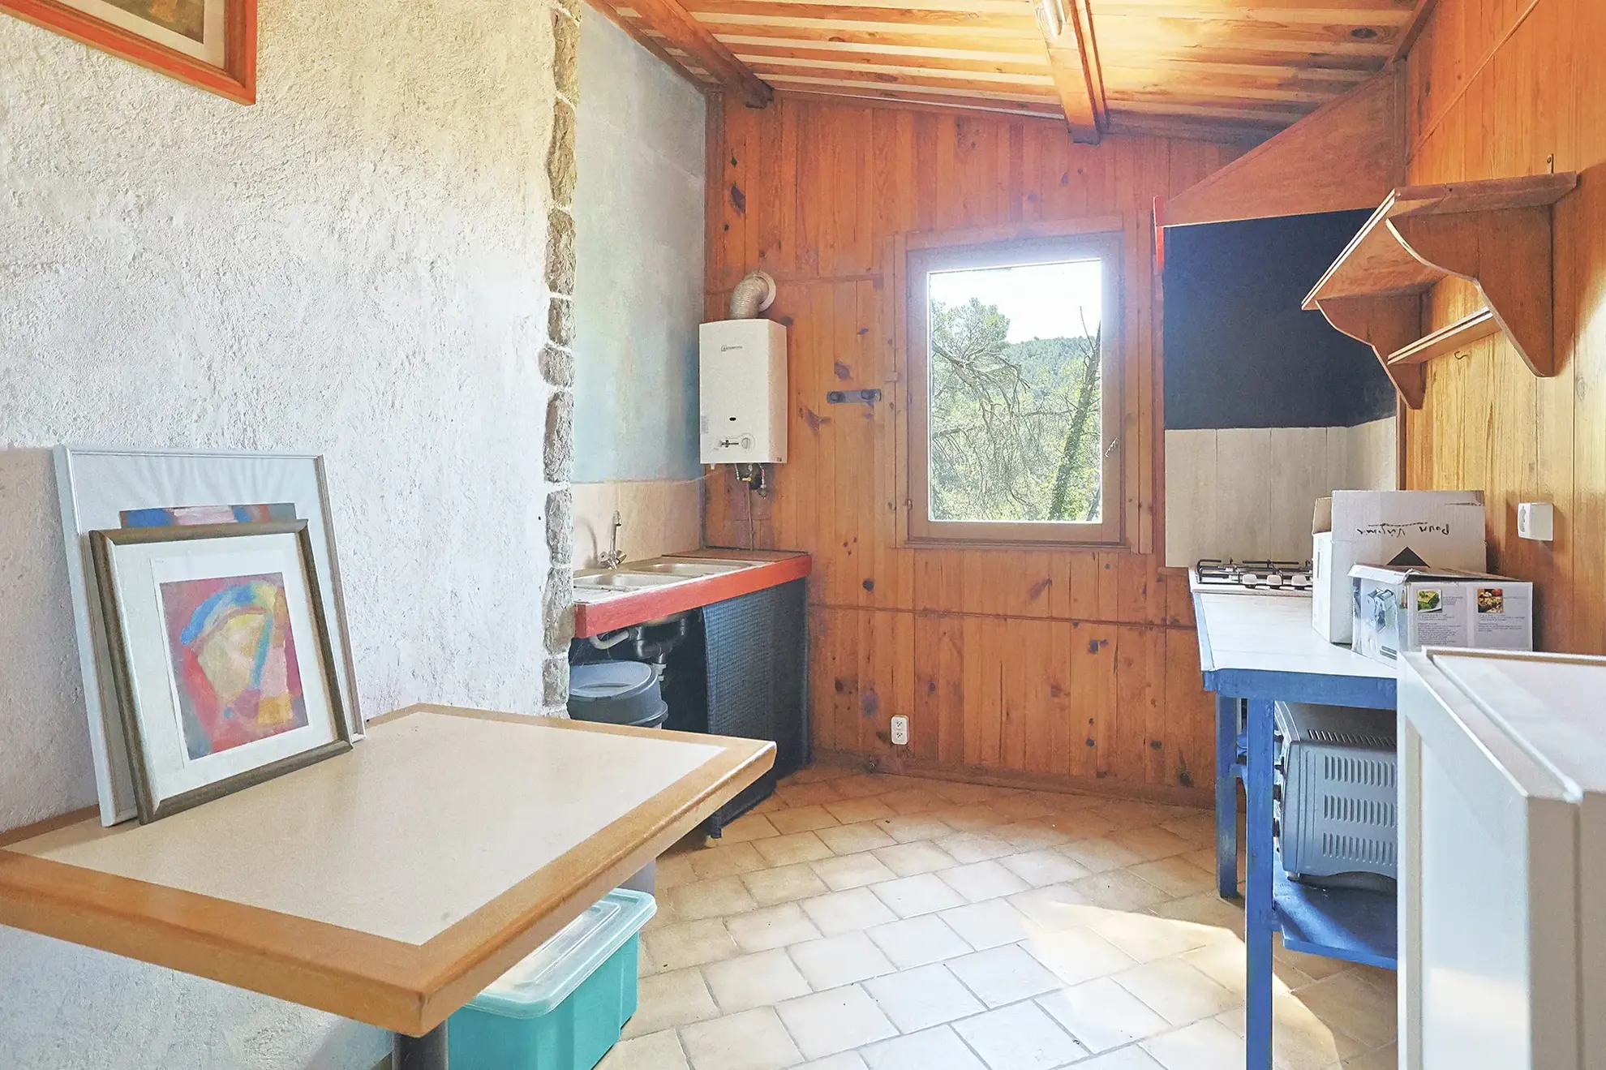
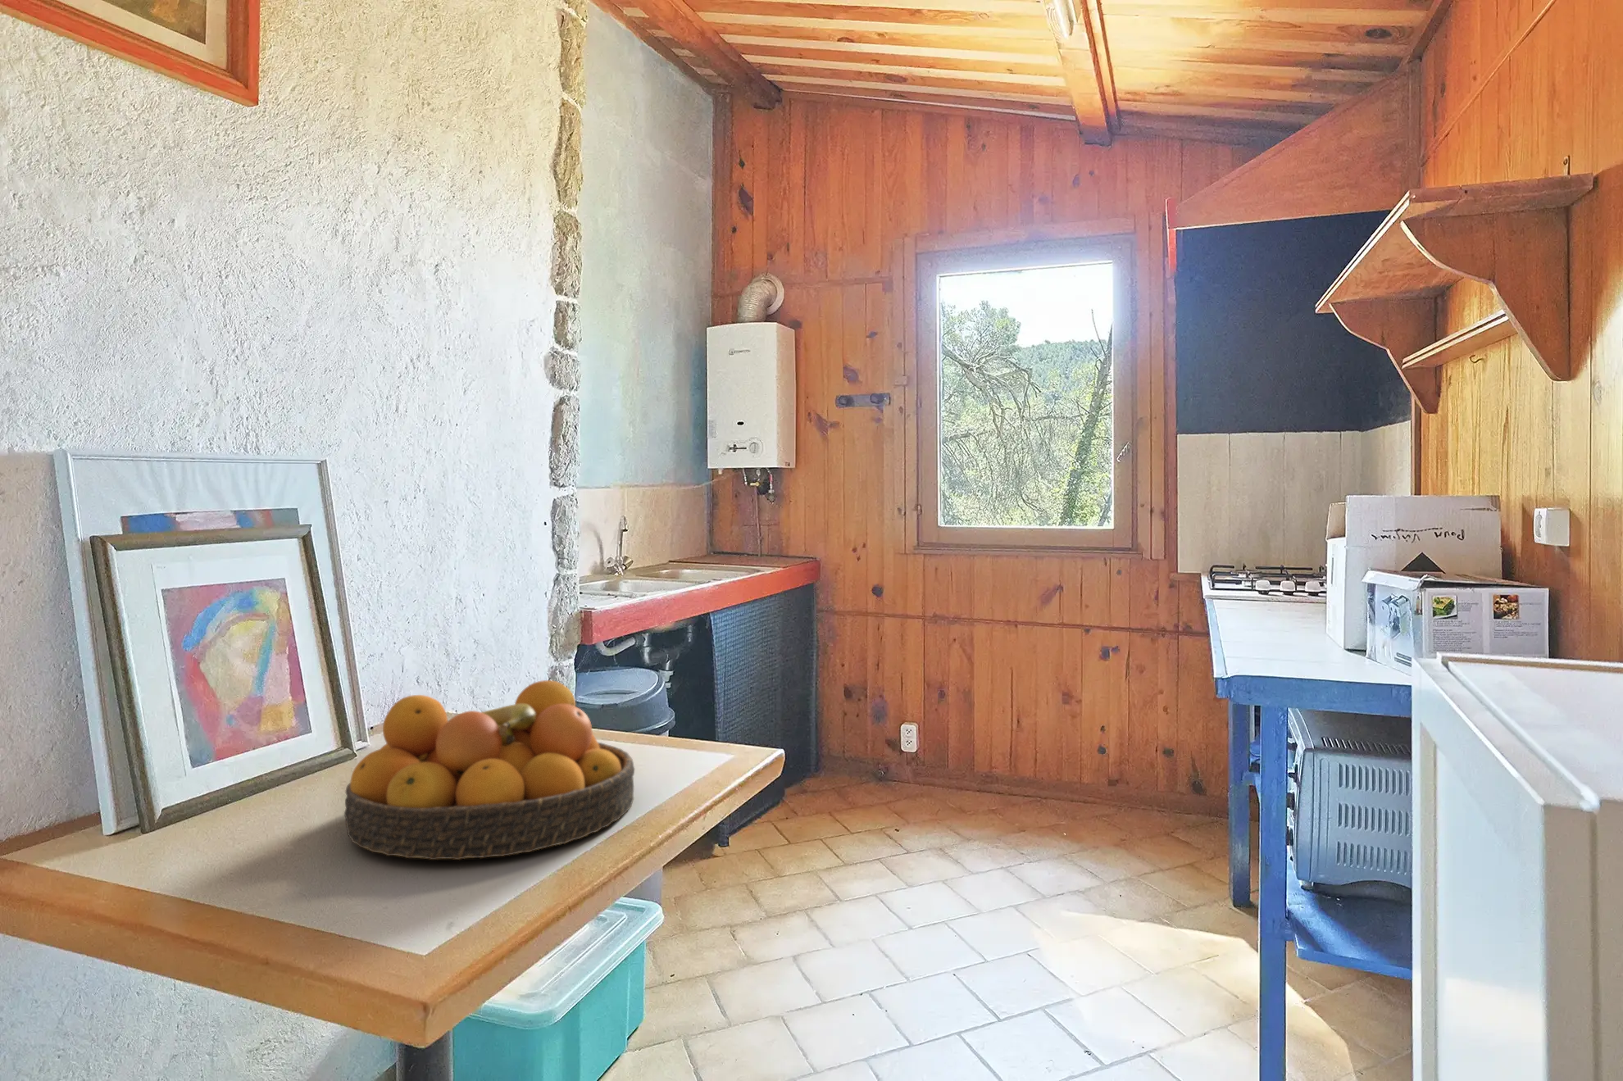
+ fruit bowl (496, 750)
